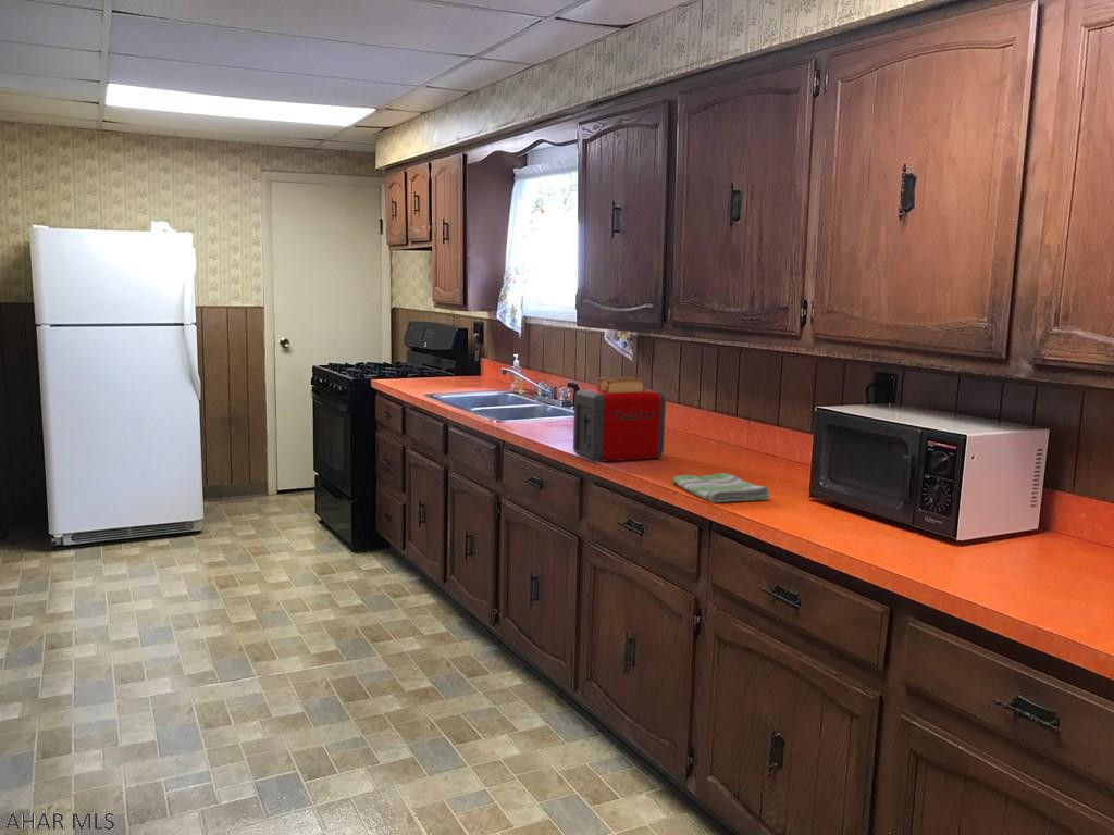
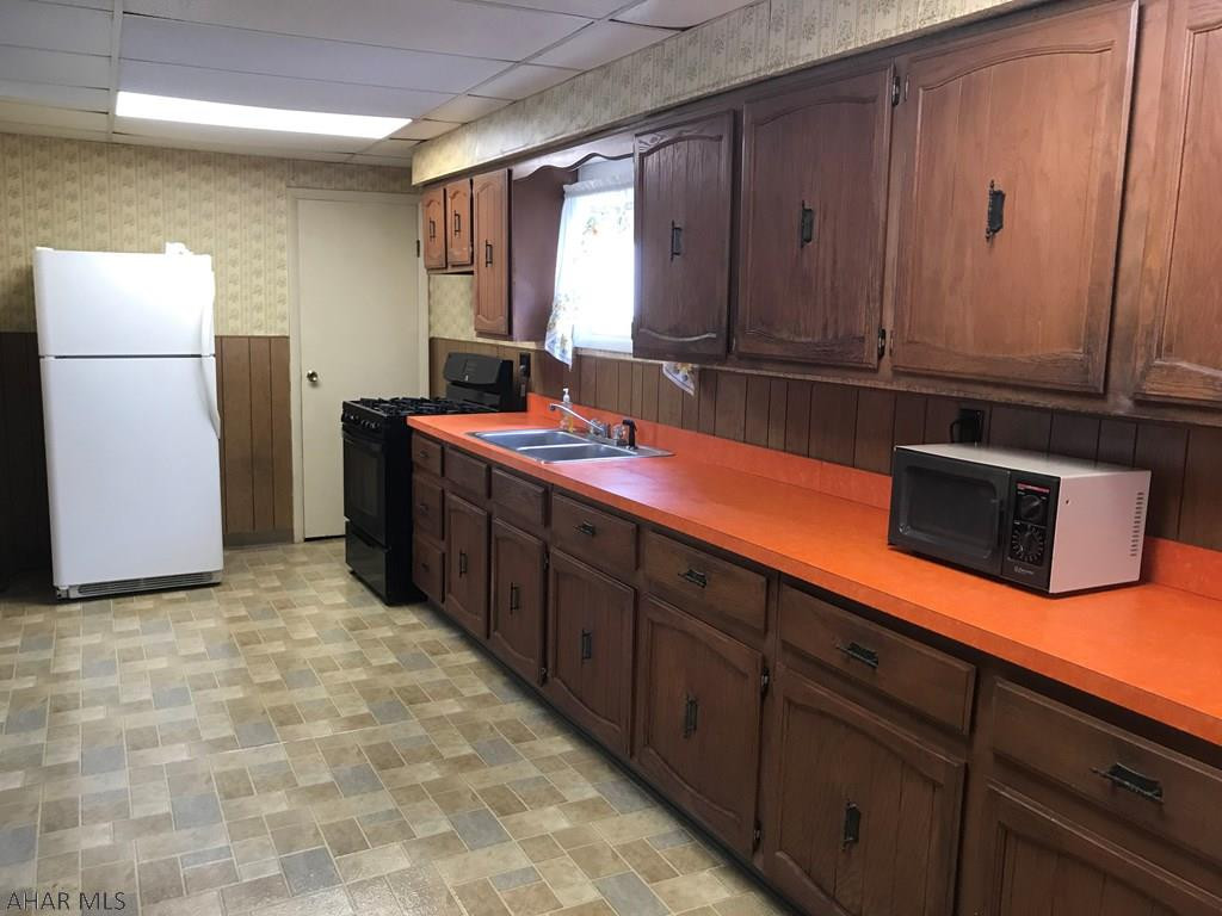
- dish towel (718, 485)
- toaster (618, 418)
